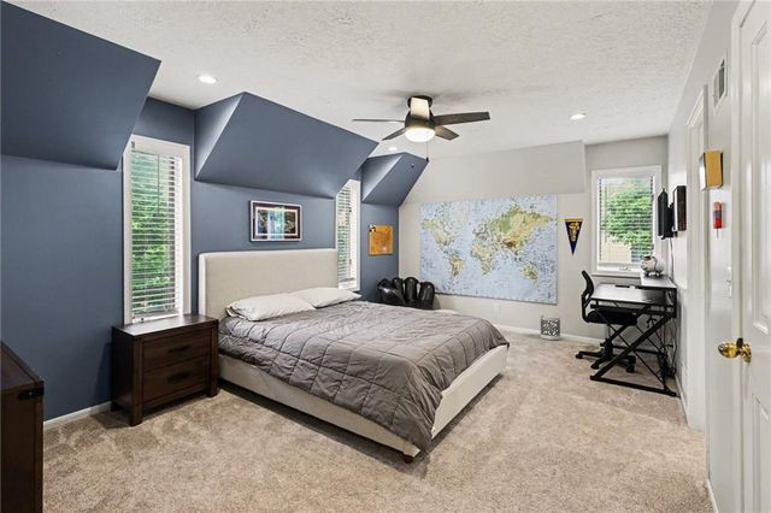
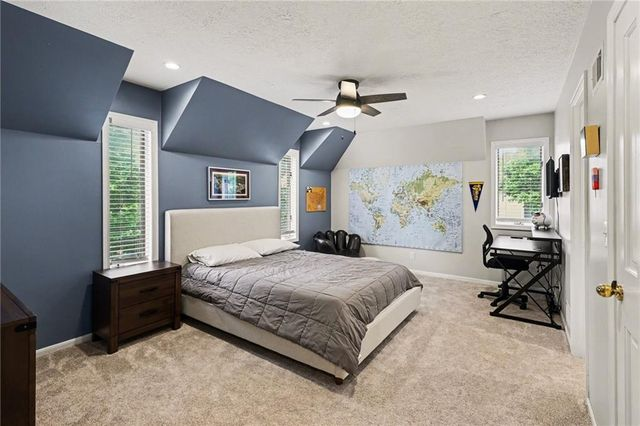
- wastebasket (549, 326)
